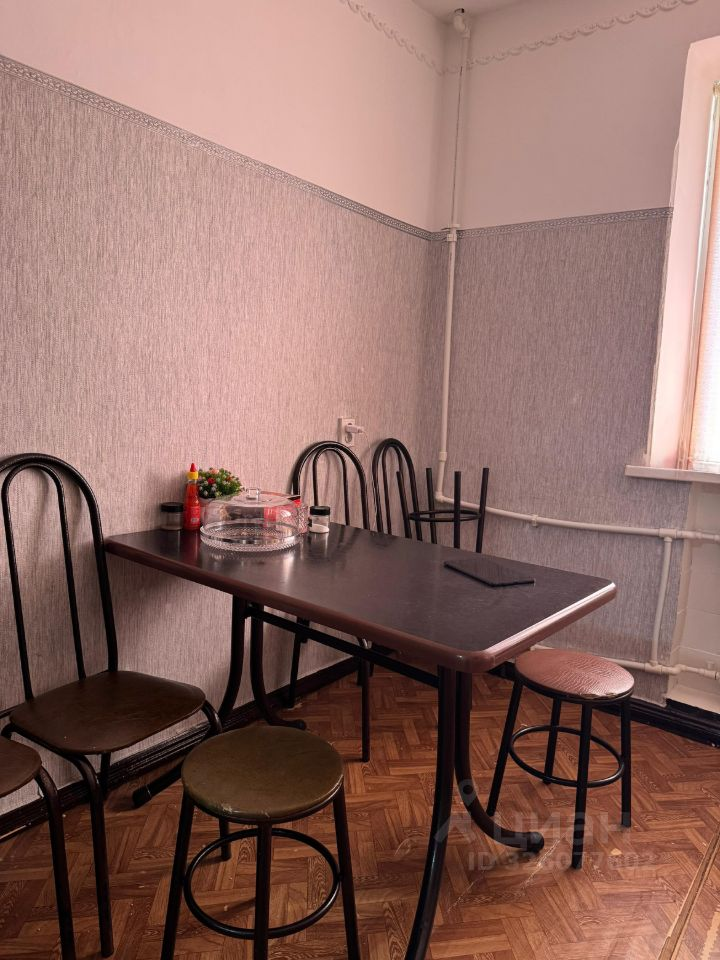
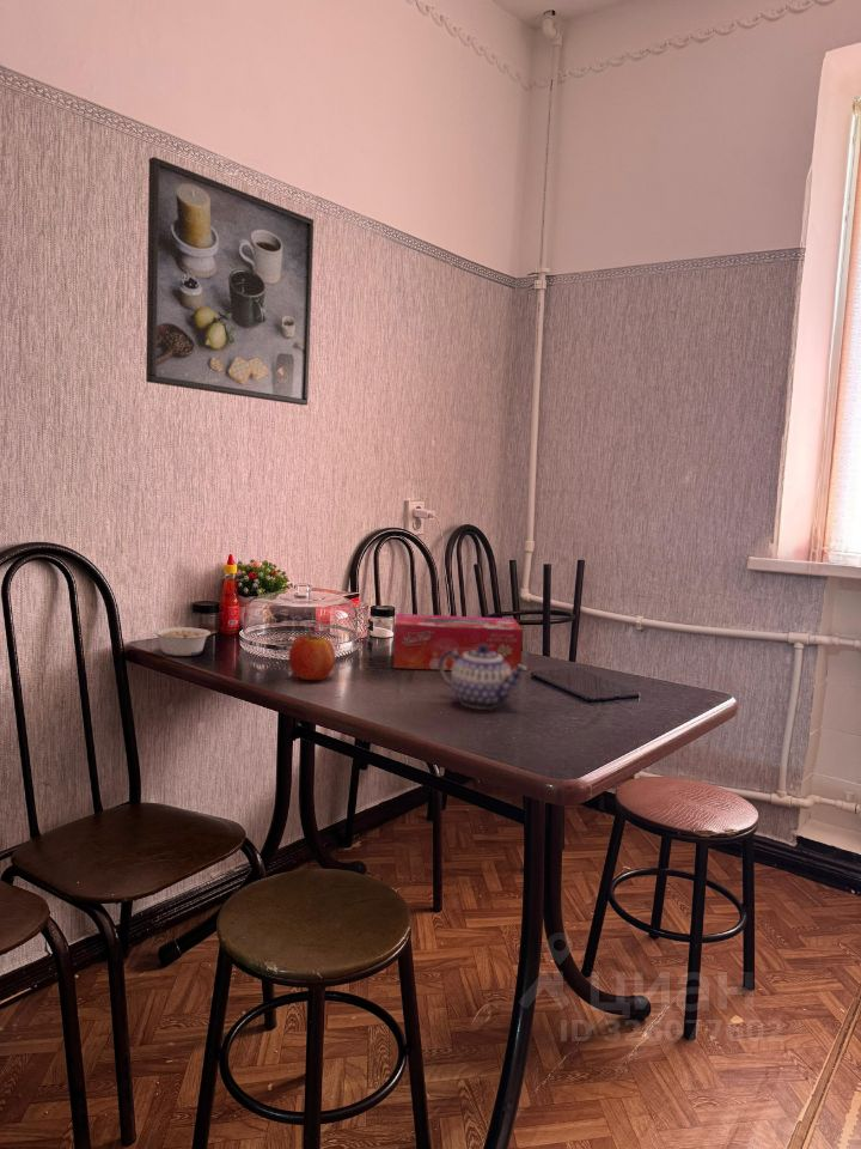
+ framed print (236, 293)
+ fruit (312, 655)
+ legume (183, 640)
+ tissue box (456, 642)
+ teapot (481, 674)
